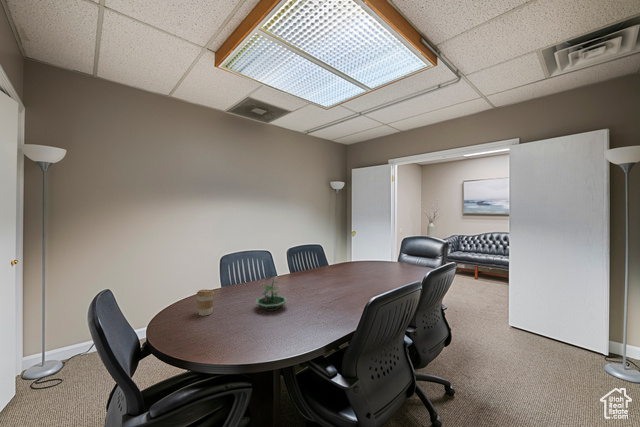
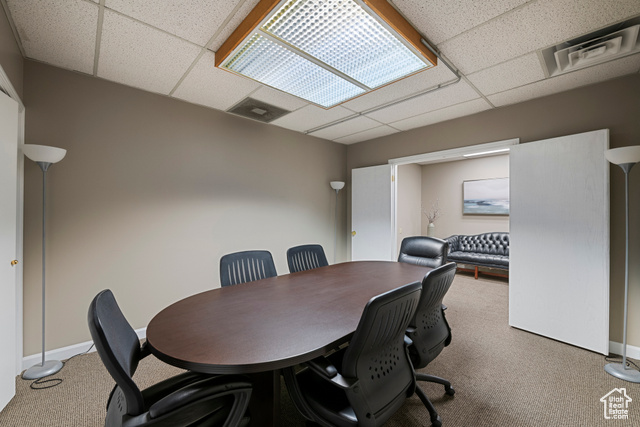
- terrarium (272, 283)
- coffee cup (205, 301)
